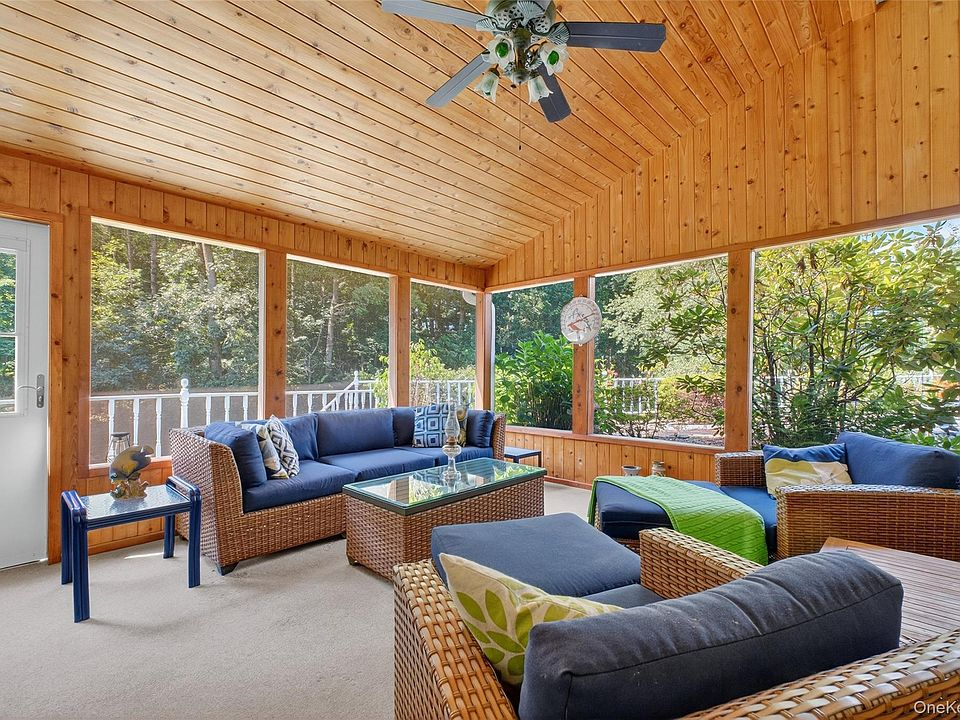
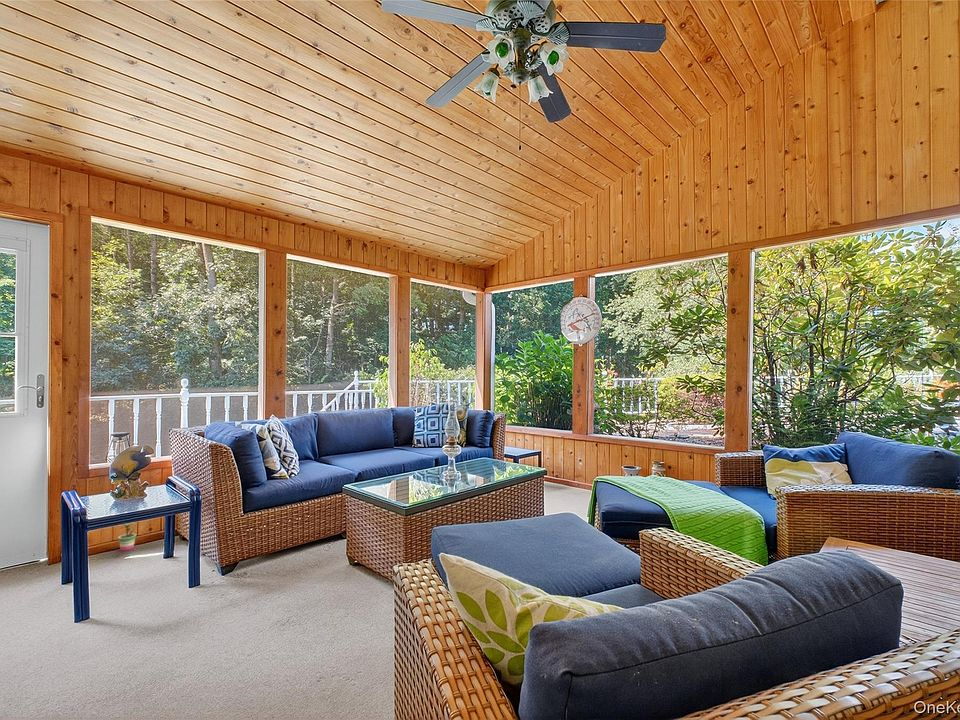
+ potted plant (131, 524)
